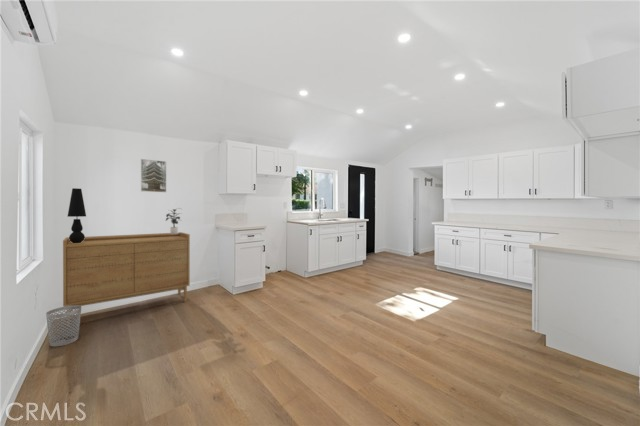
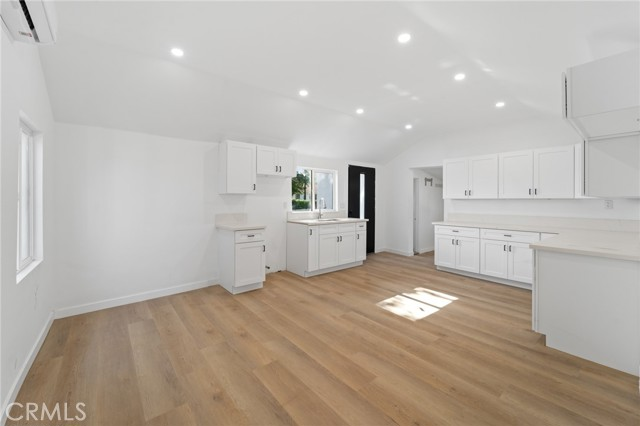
- potted plant (173, 224)
- sideboard (132, 272)
- wastebasket (64, 326)
- table lamp (77, 215)
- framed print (153, 176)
